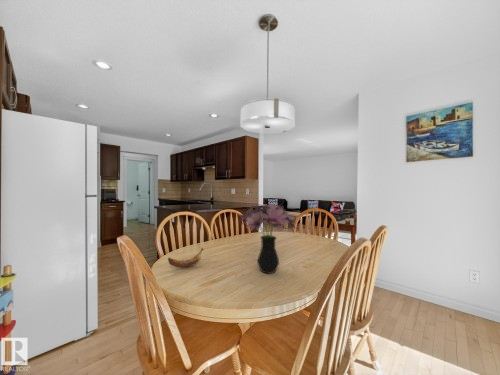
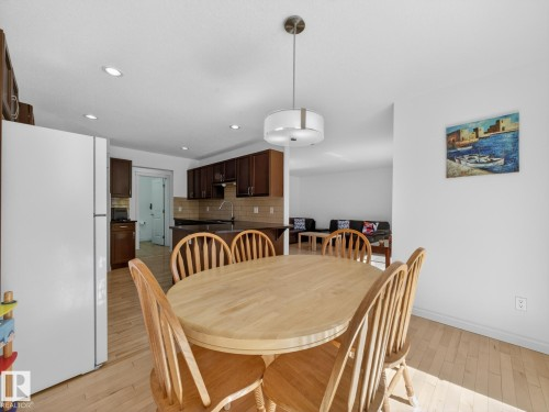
- flower arrangement (267, 237)
- banana (186, 260)
